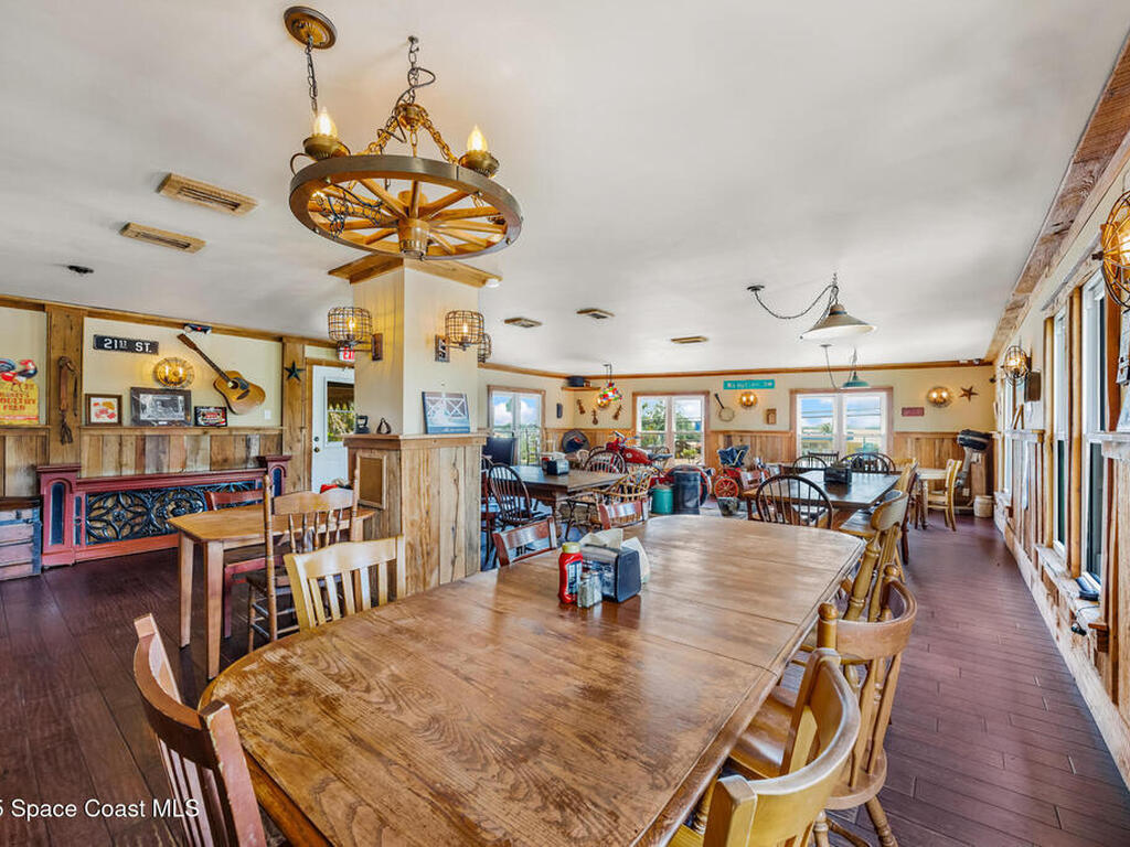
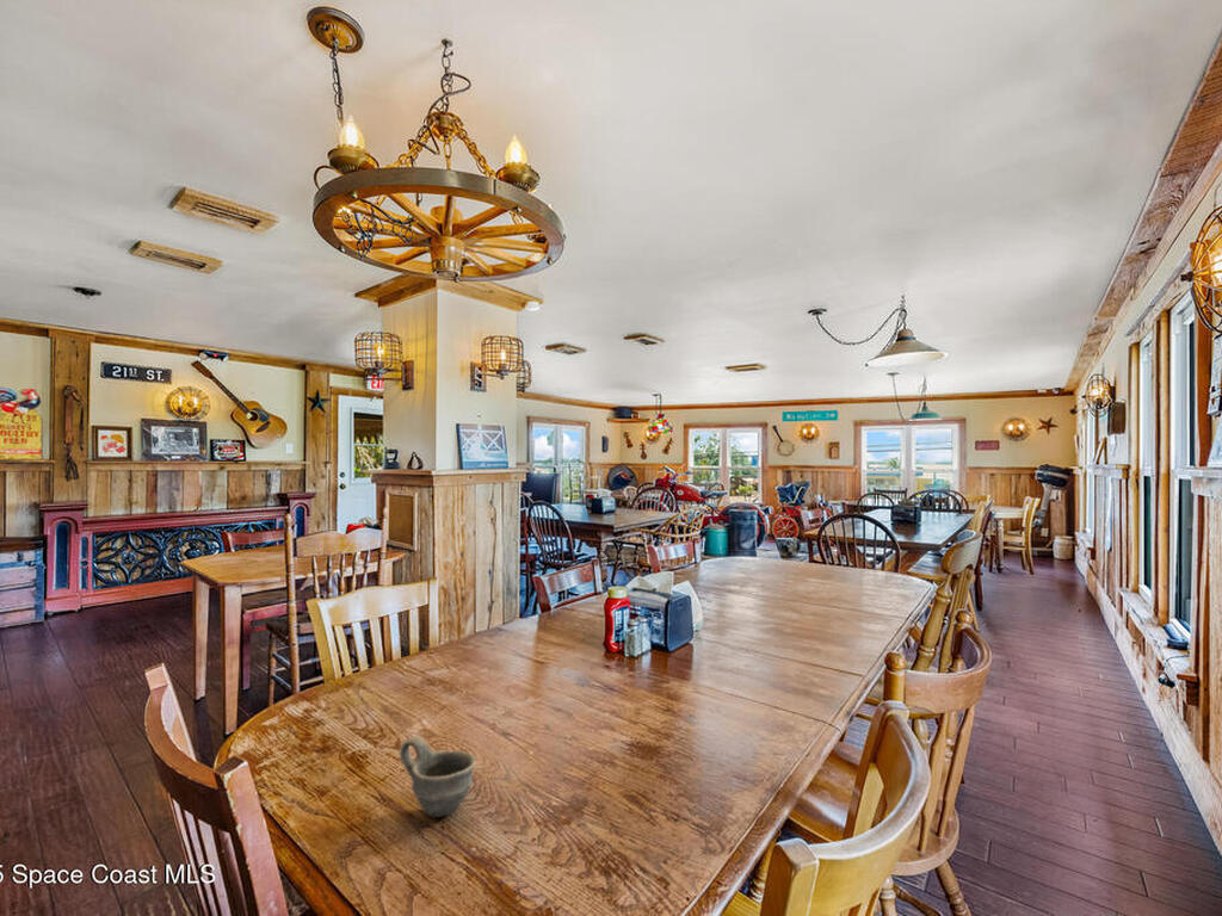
+ cup (439, 773)
